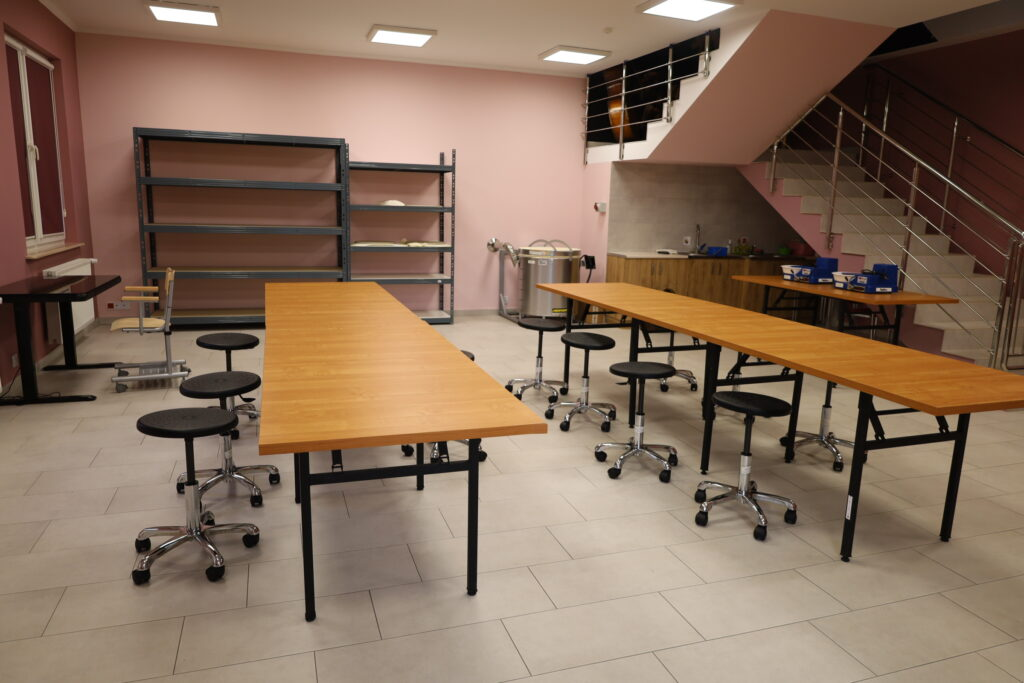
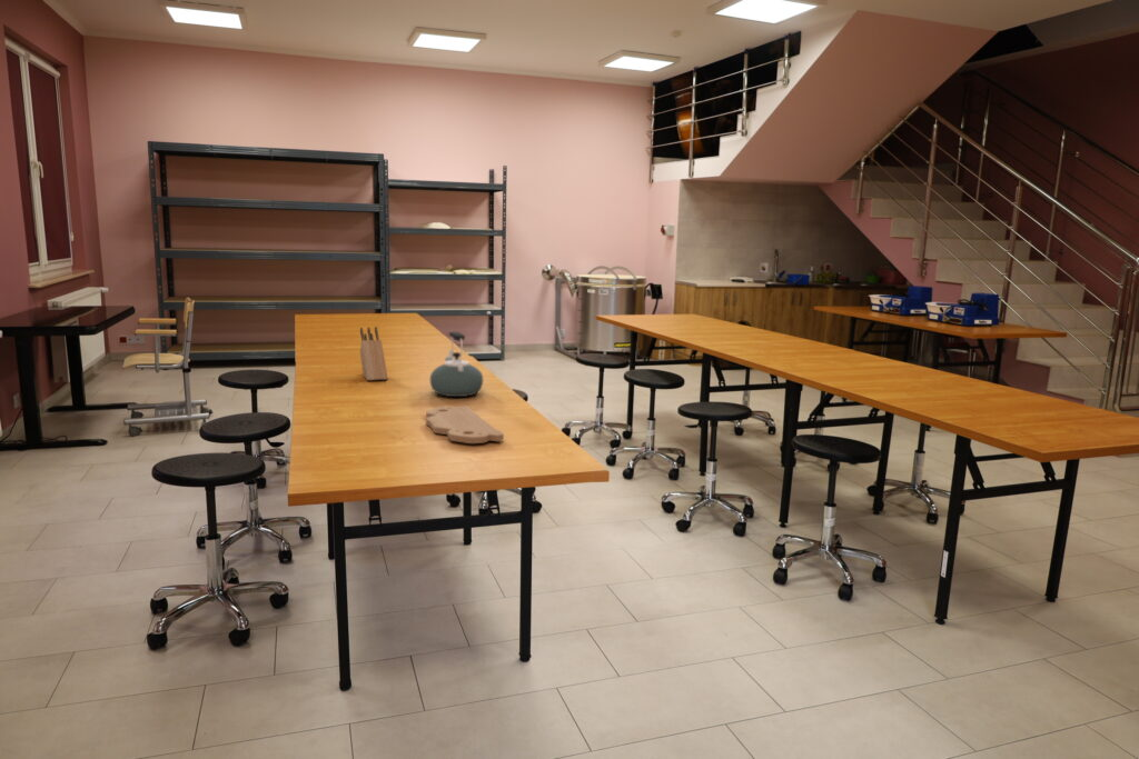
+ knife block (373, 352)
+ cutting board (457, 423)
+ kettle (455, 361)
